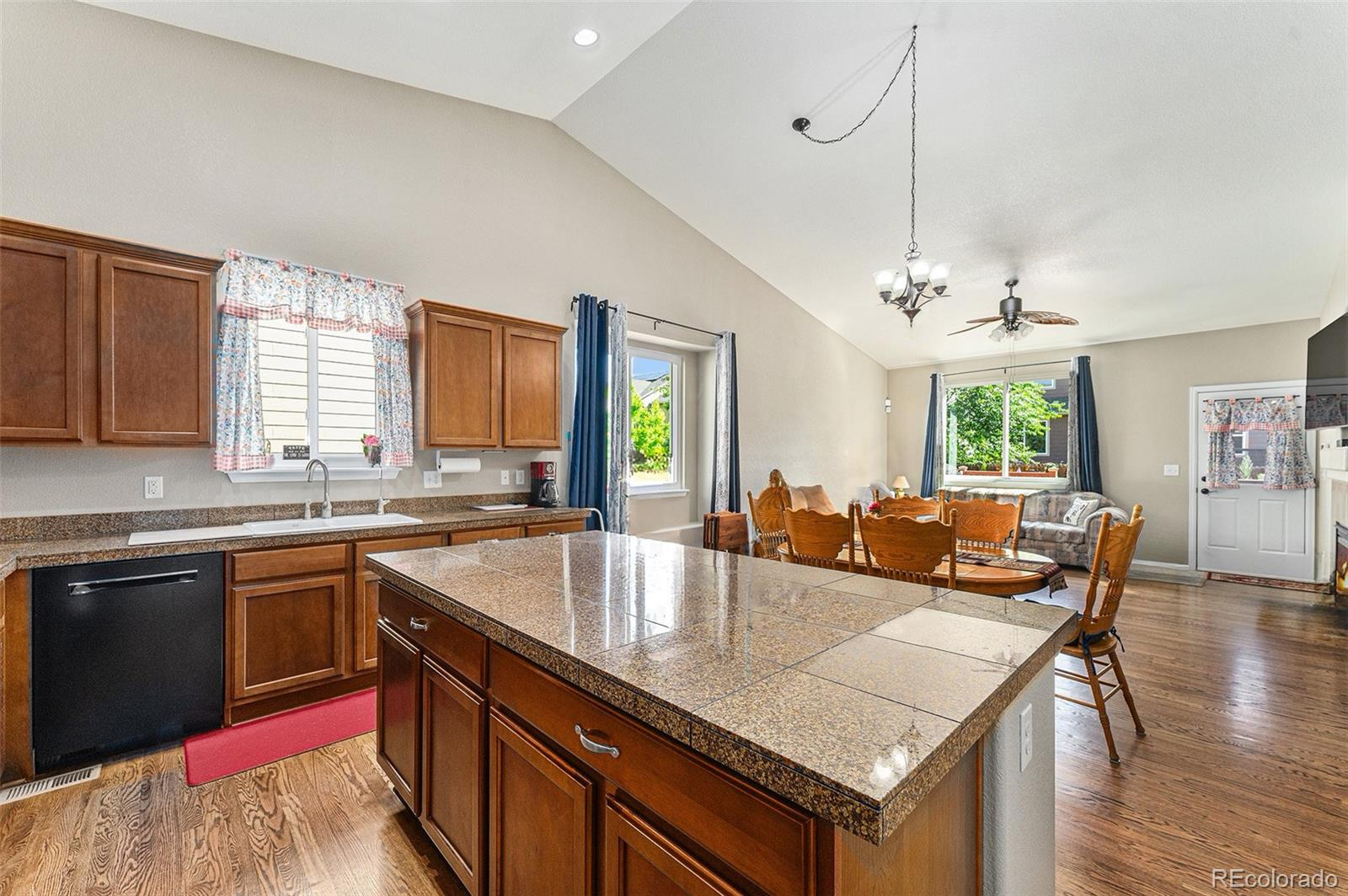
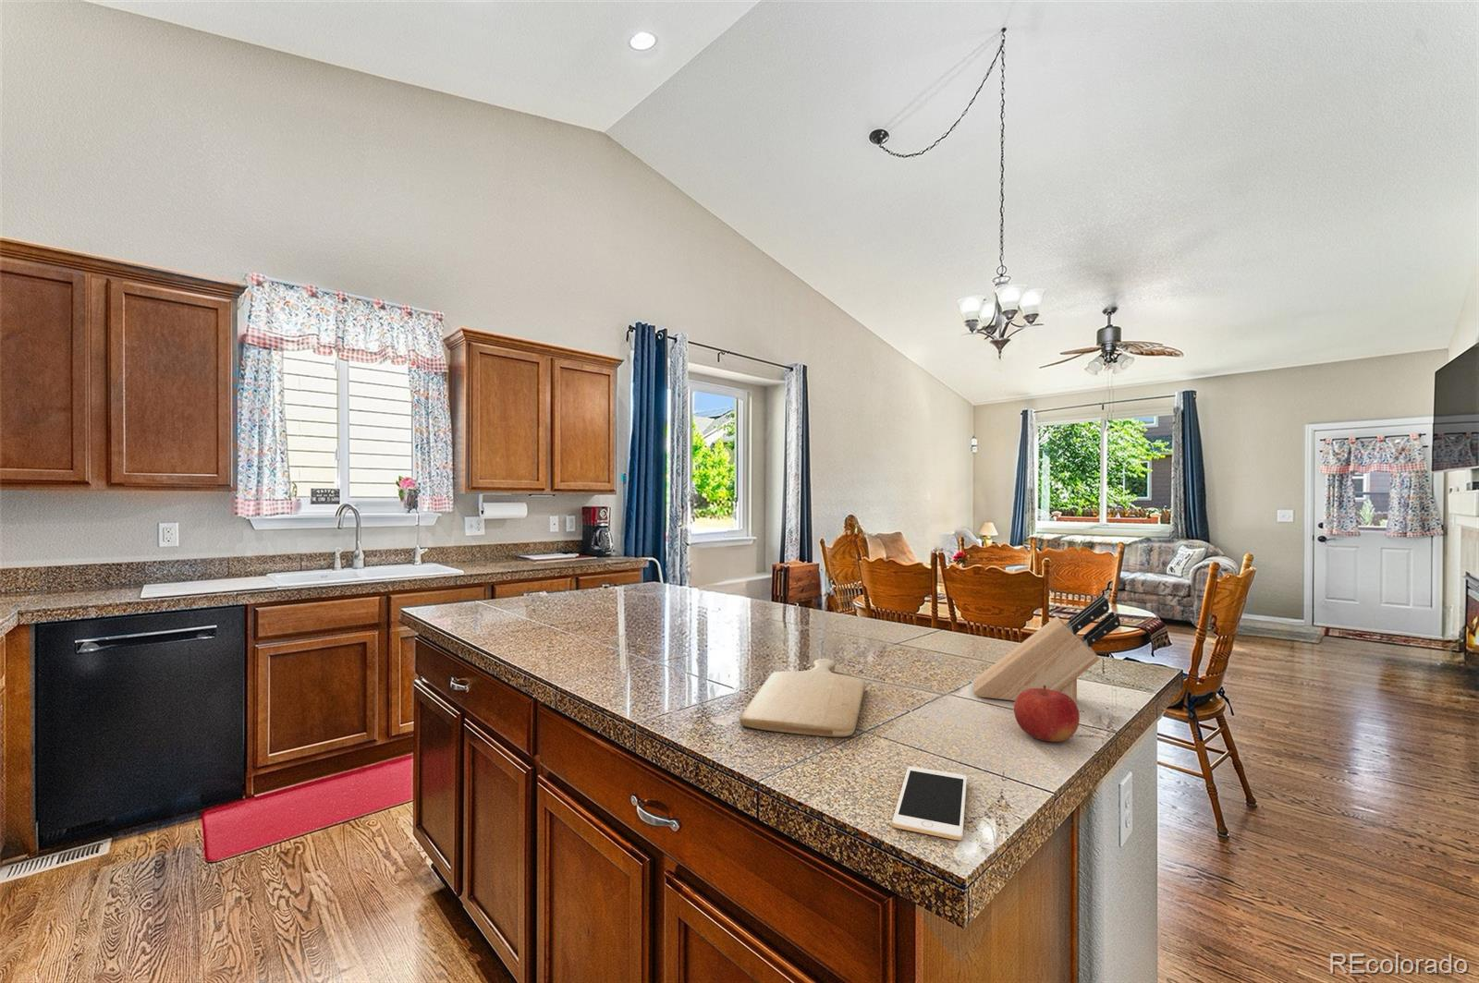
+ fruit (1046, 711)
+ knife block (1042, 645)
+ chopping board (812, 690)
+ cell phone (932, 799)
